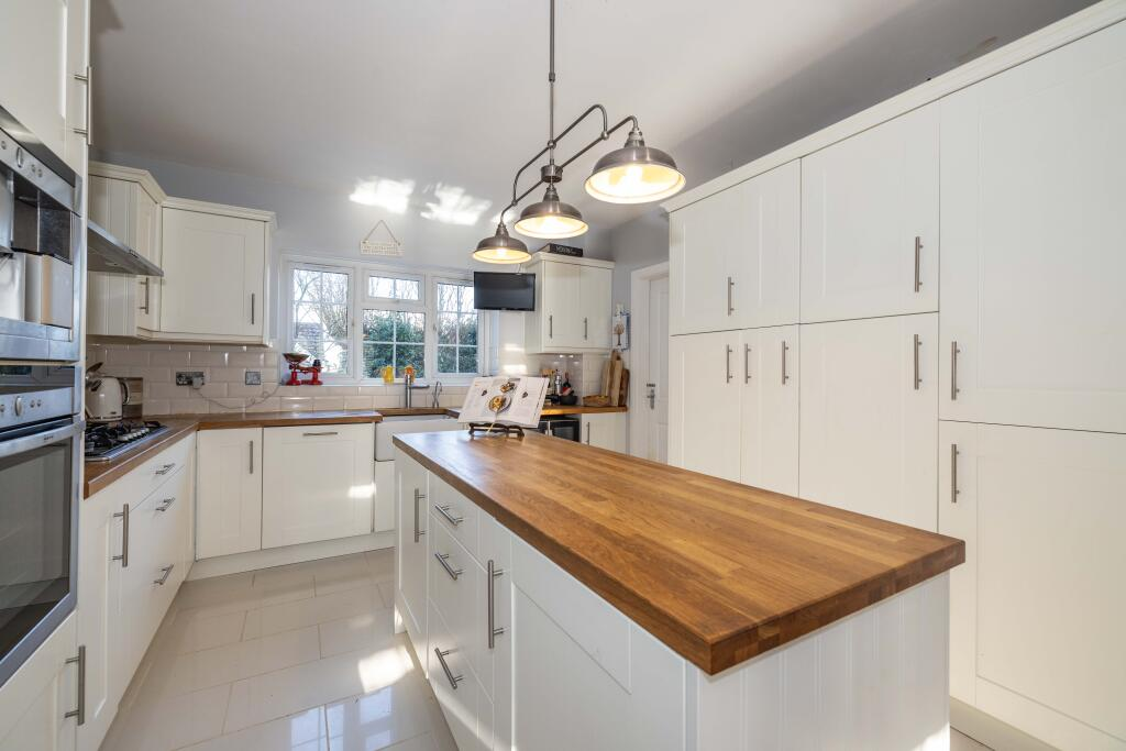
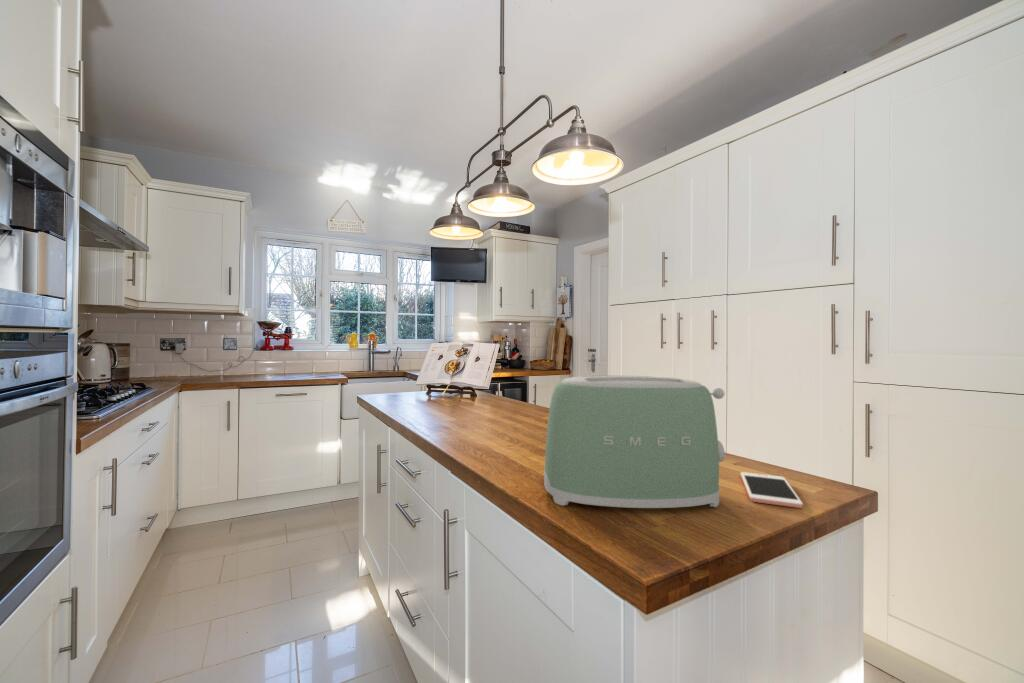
+ toaster (629, 434)
+ cell phone (768, 488)
